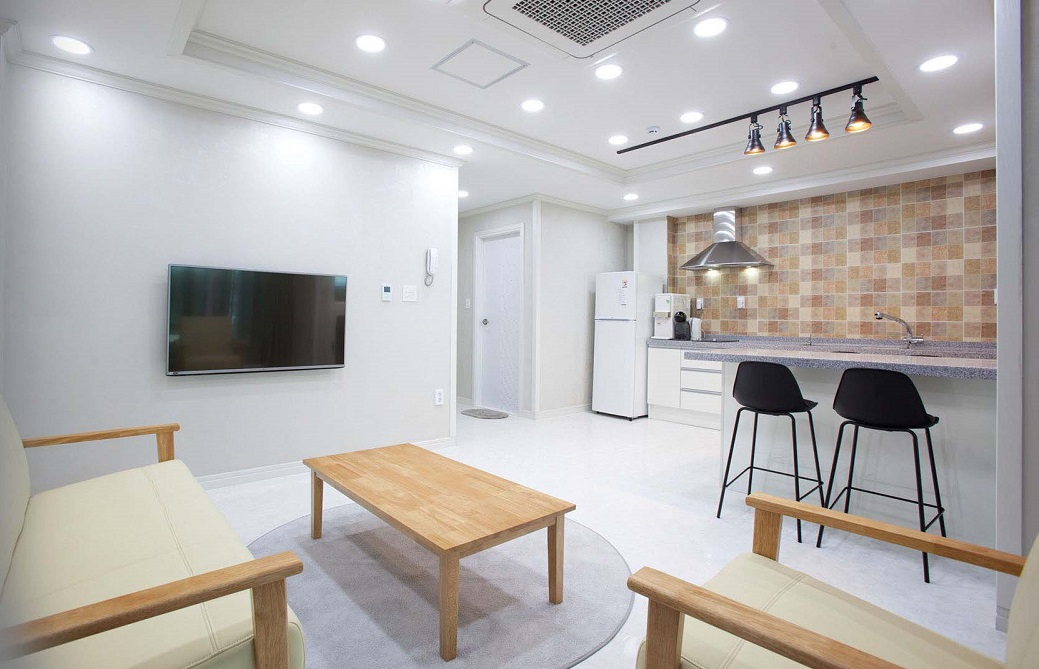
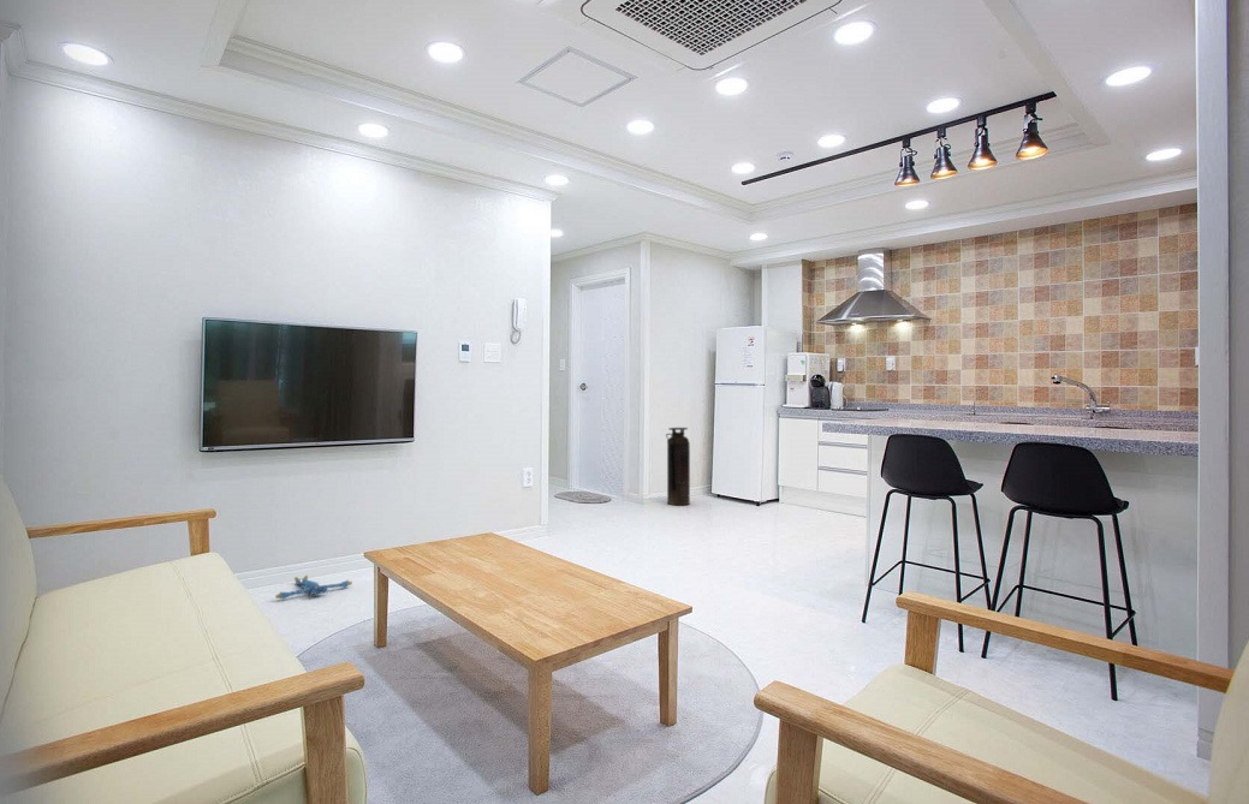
+ fire extinguisher (677, 465)
+ plush toy (310, 584)
